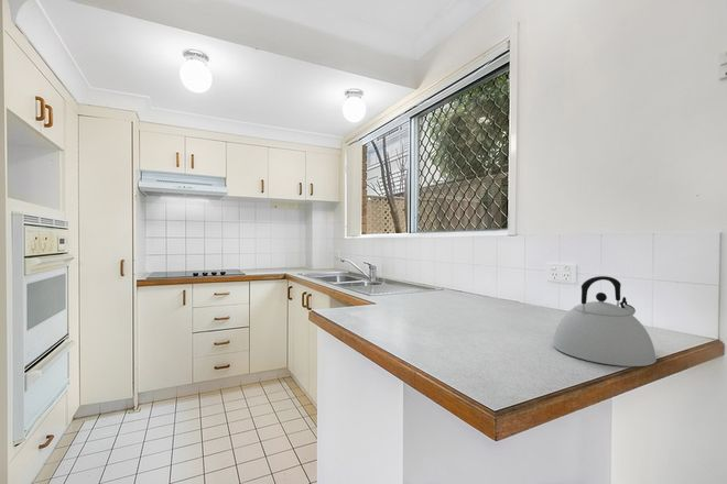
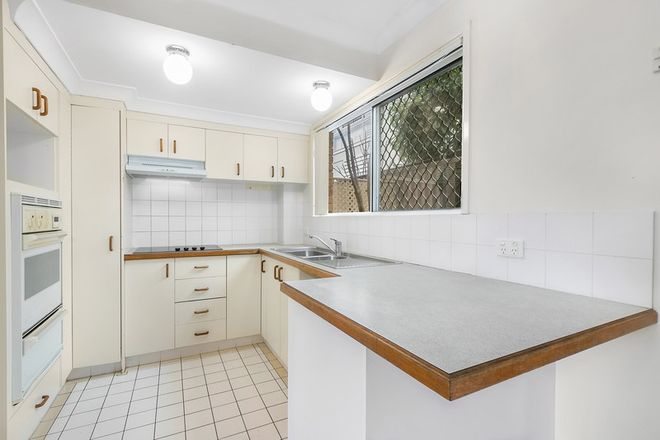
- kettle (601, 314)
